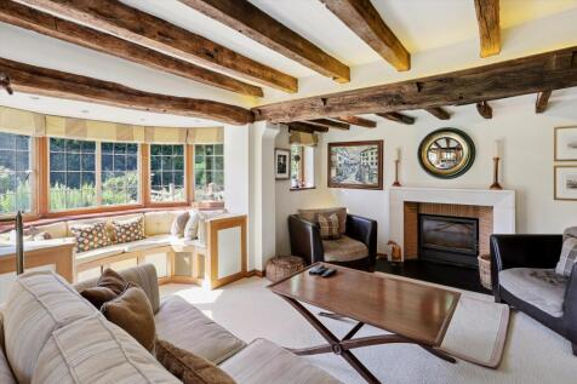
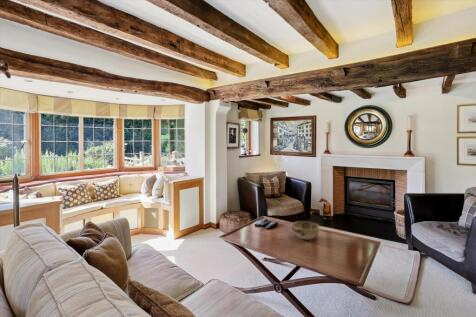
+ decorative bowl (305, 231)
